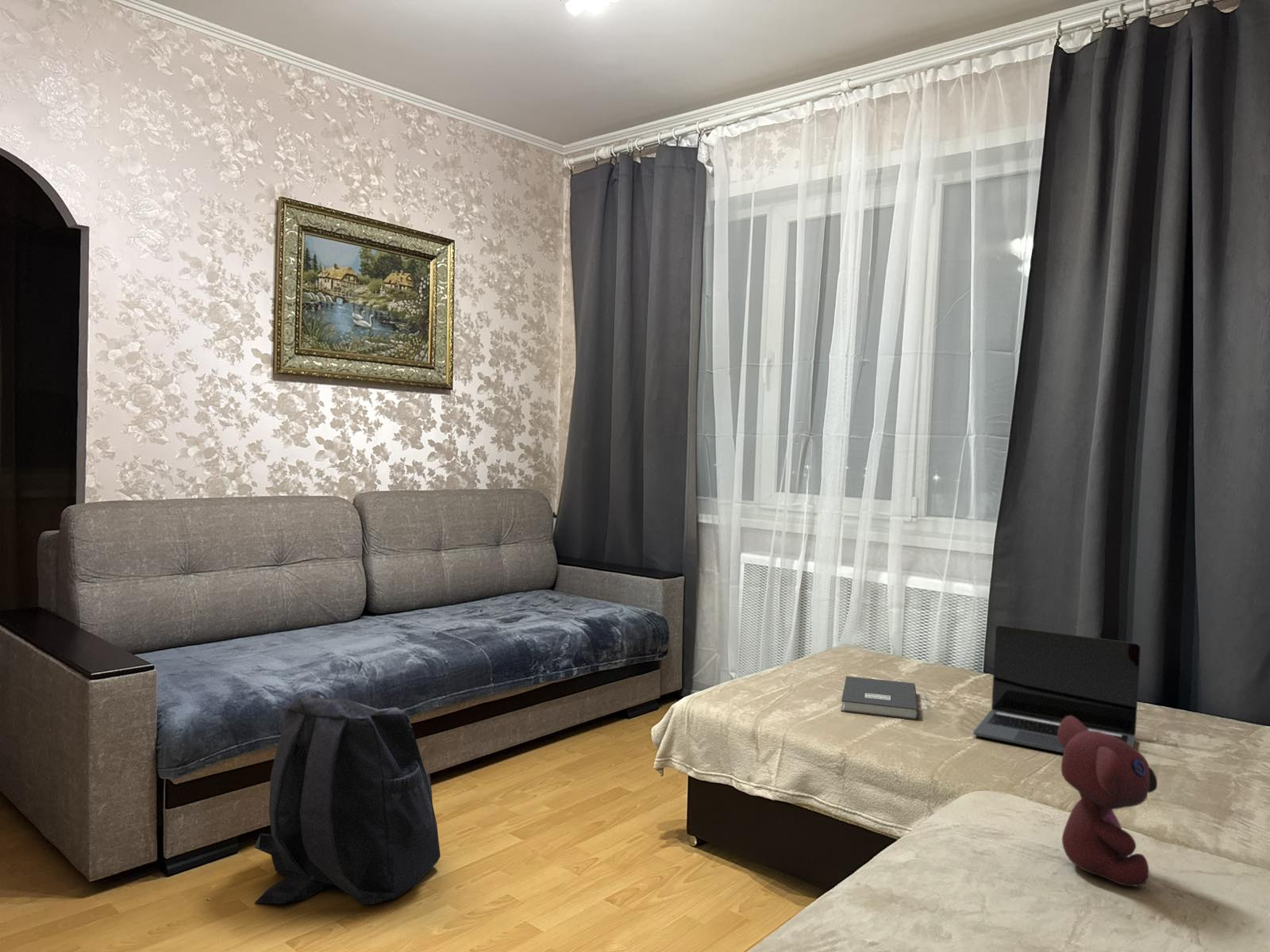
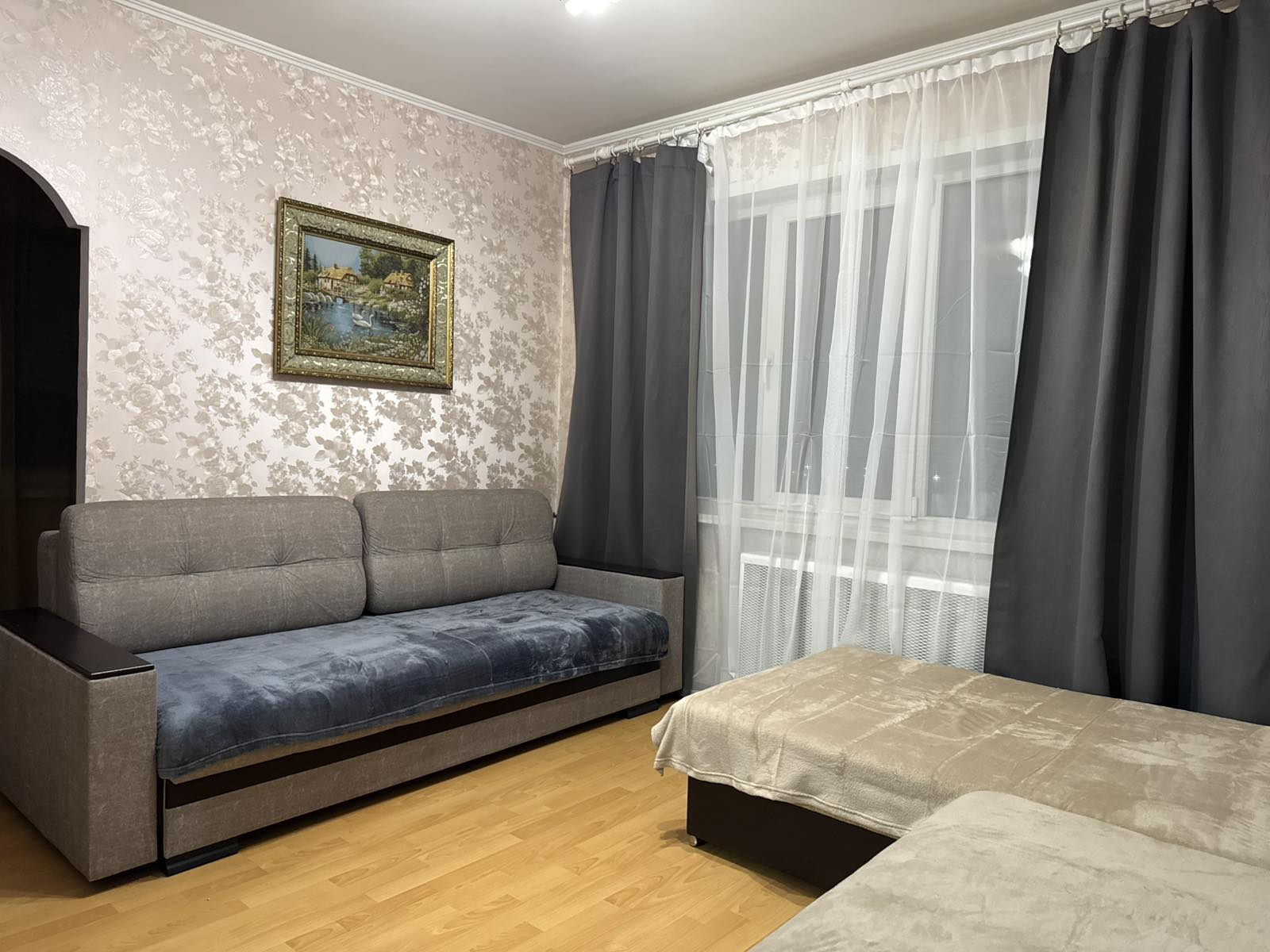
- book (879, 697)
- backpack (350, 782)
- laptop (1056, 689)
- teddy bear (1107, 802)
